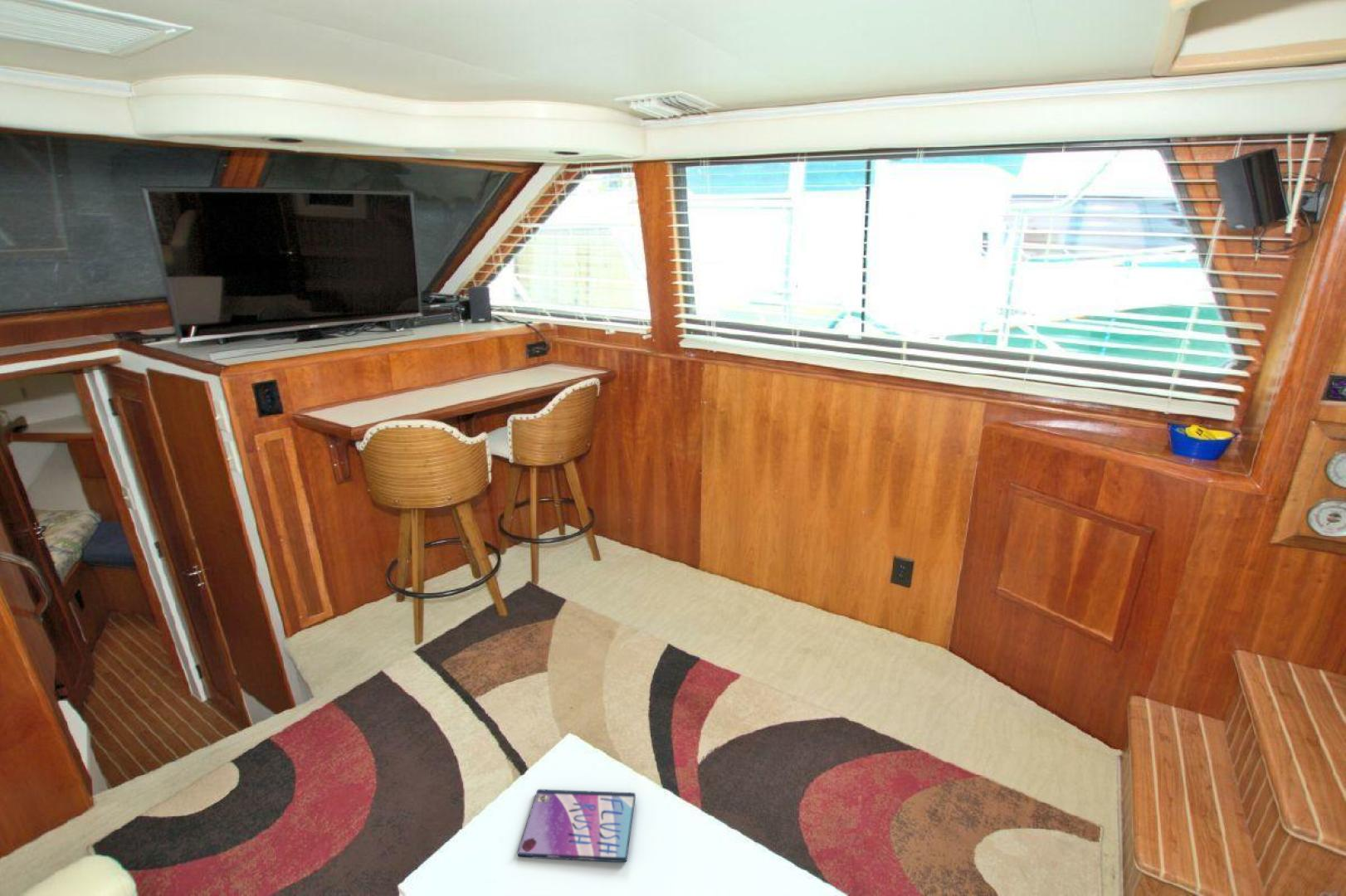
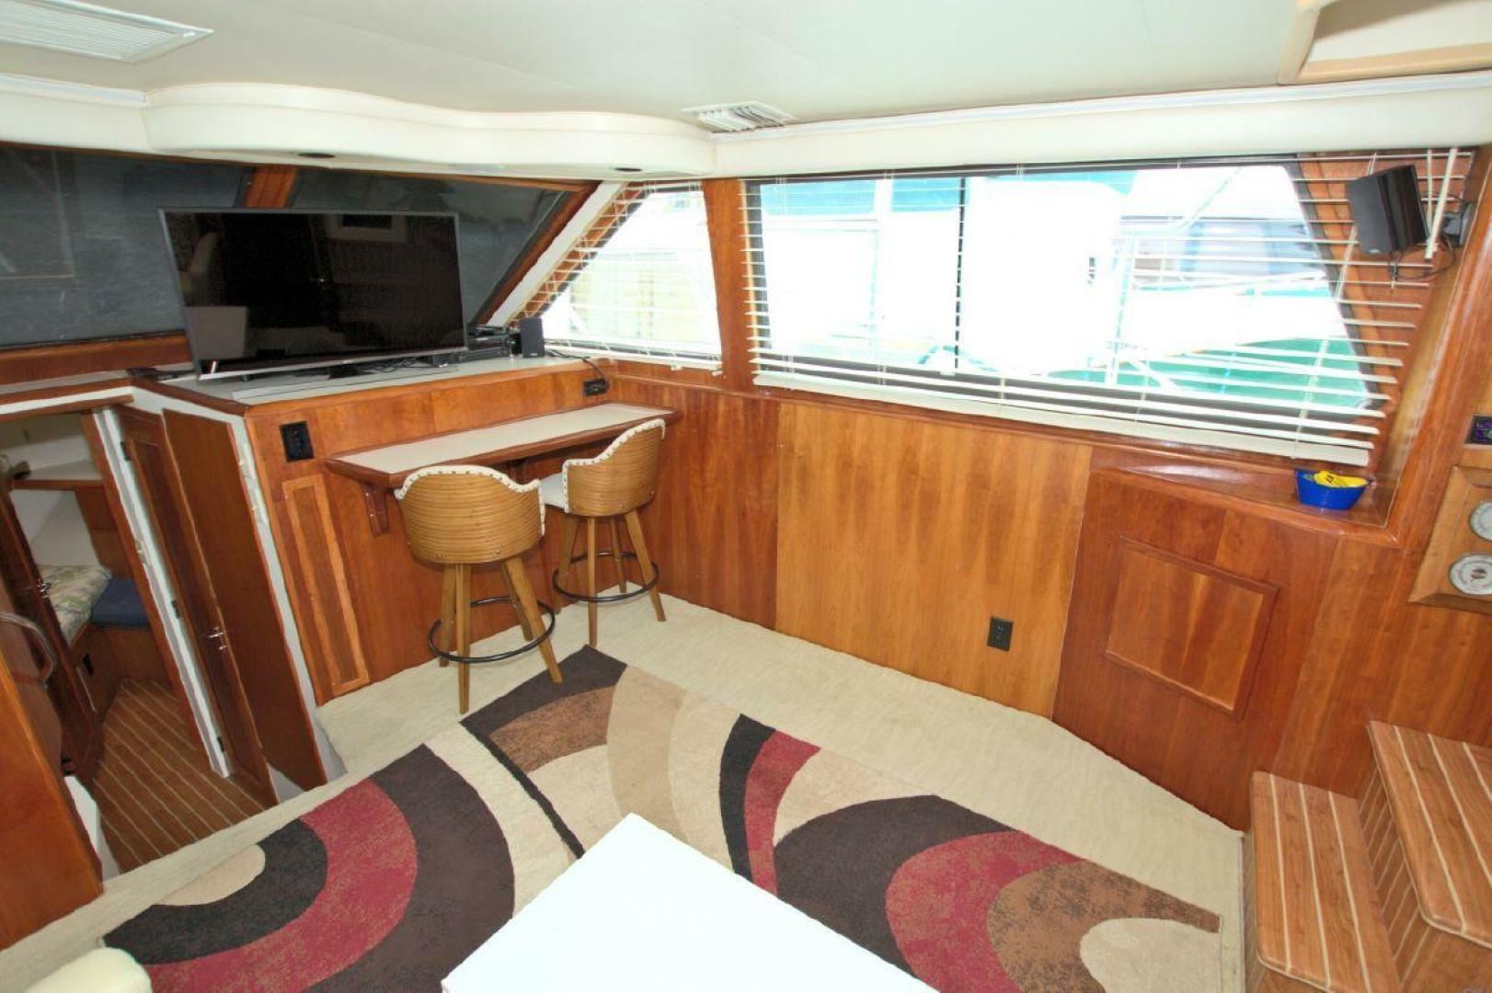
- video game case (579, 823)
